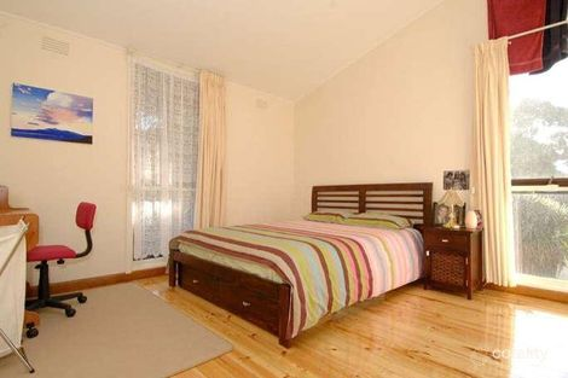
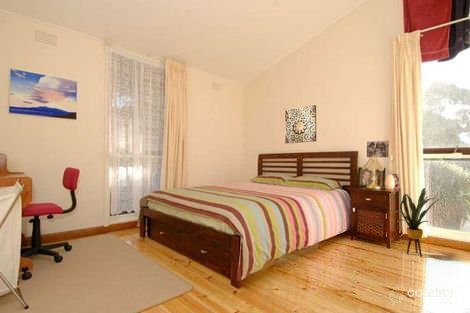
+ house plant (418, 221)
+ wall art (300, 125)
